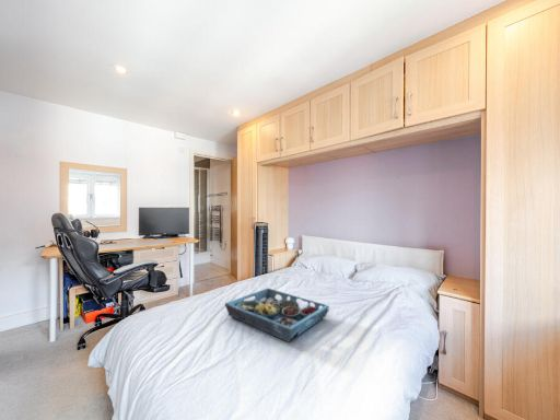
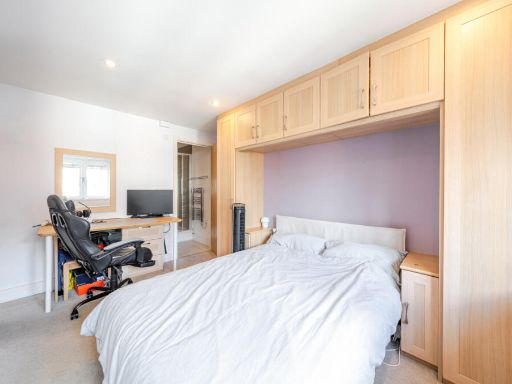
- serving tray (276, 310)
